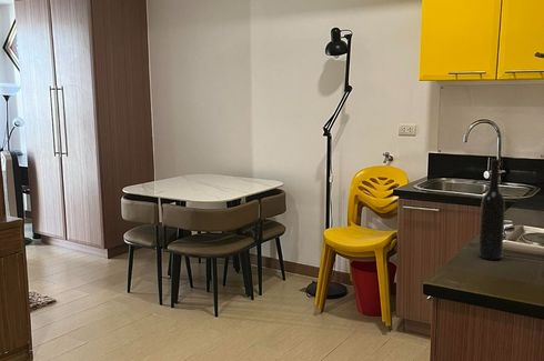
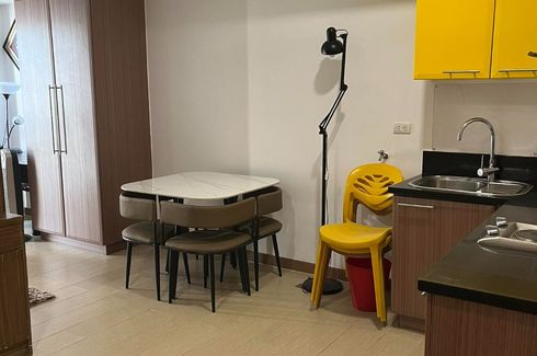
- bottle (492, 209)
